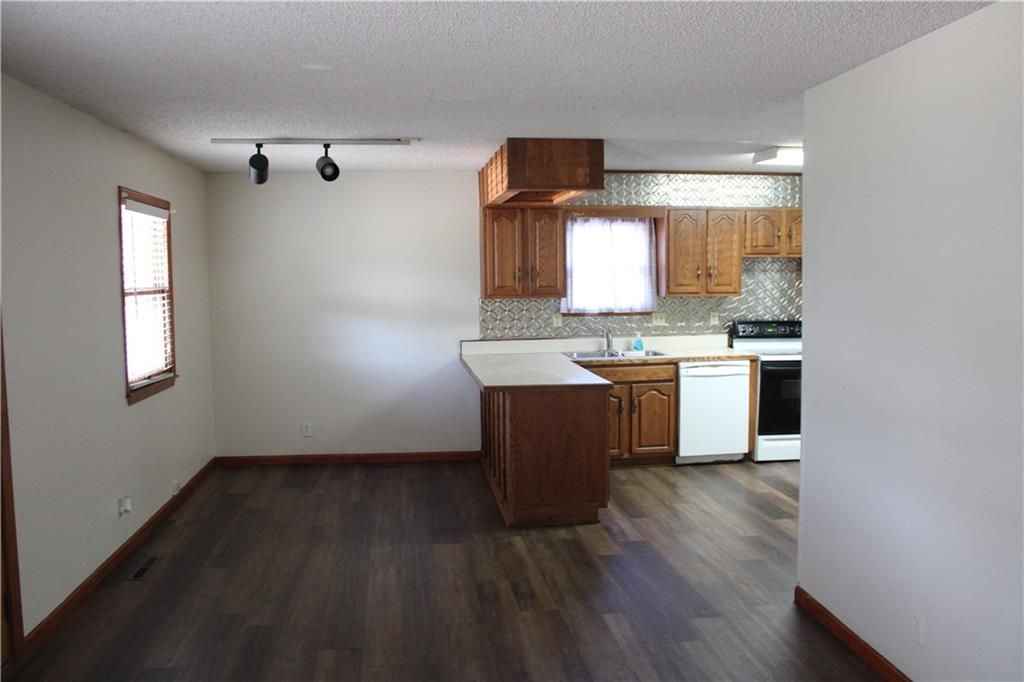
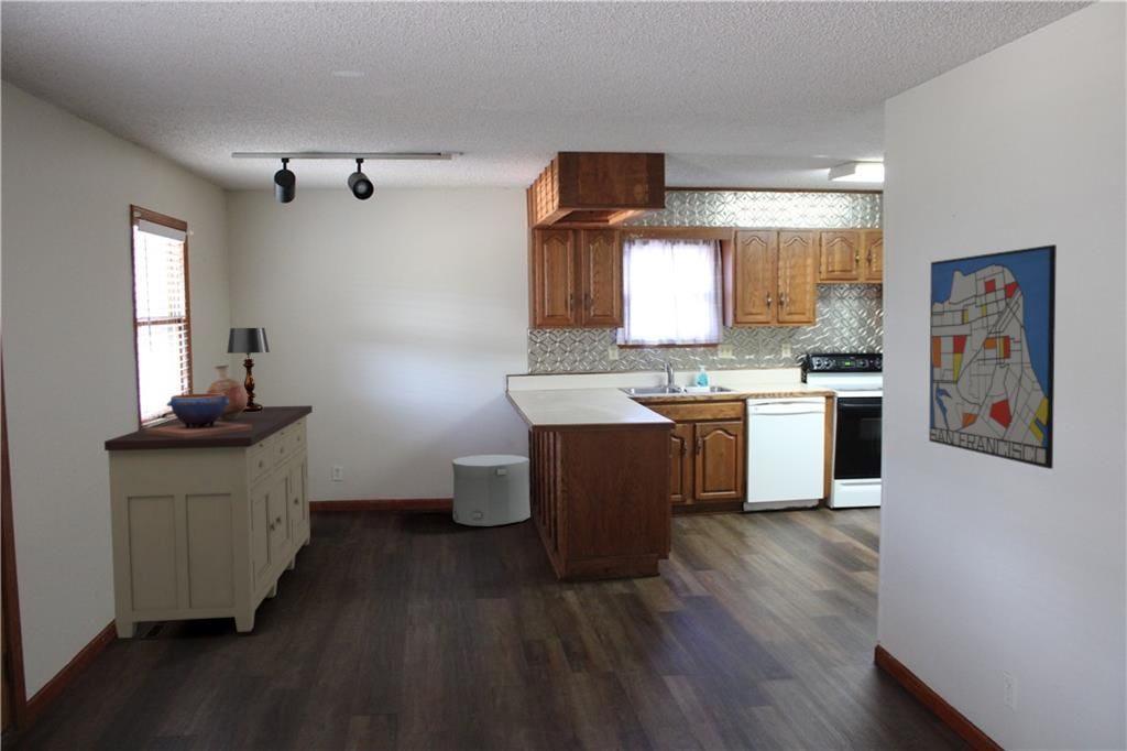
+ vase (226, 392)
+ trash can (491, 488)
+ decorative bowl (198, 412)
+ table lamp (249, 369)
+ wall art (985, 353)
+ sideboard (229, 502)
